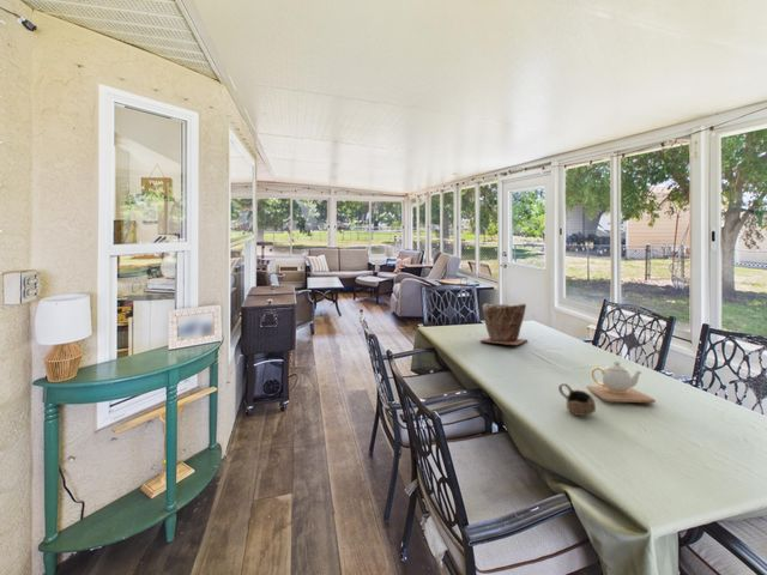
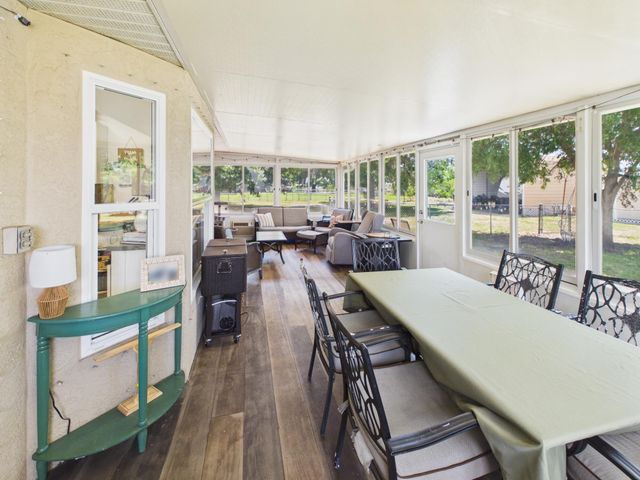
- teapot (618, 379)
- cup (578, 399)
- plant pot (503, 321)
